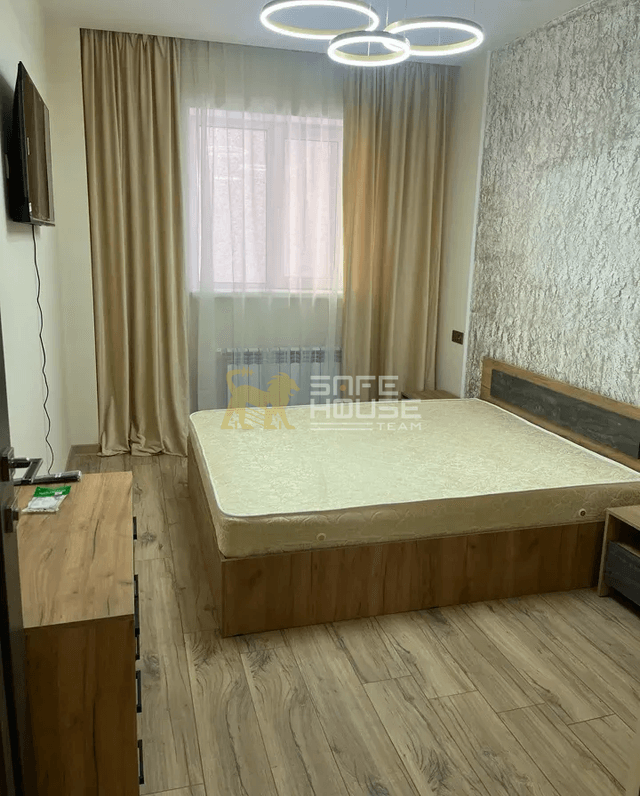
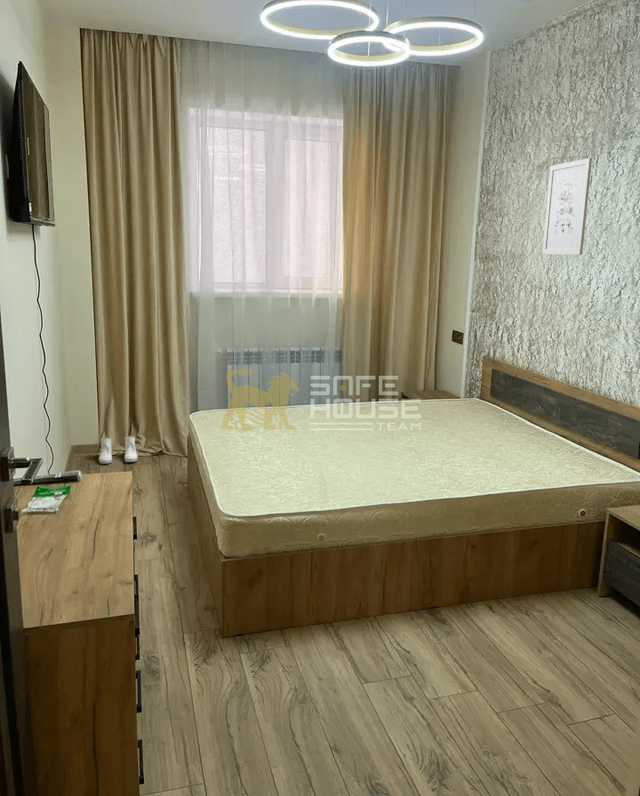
+ wall art (565, 209)
+ boots (111, 449)
